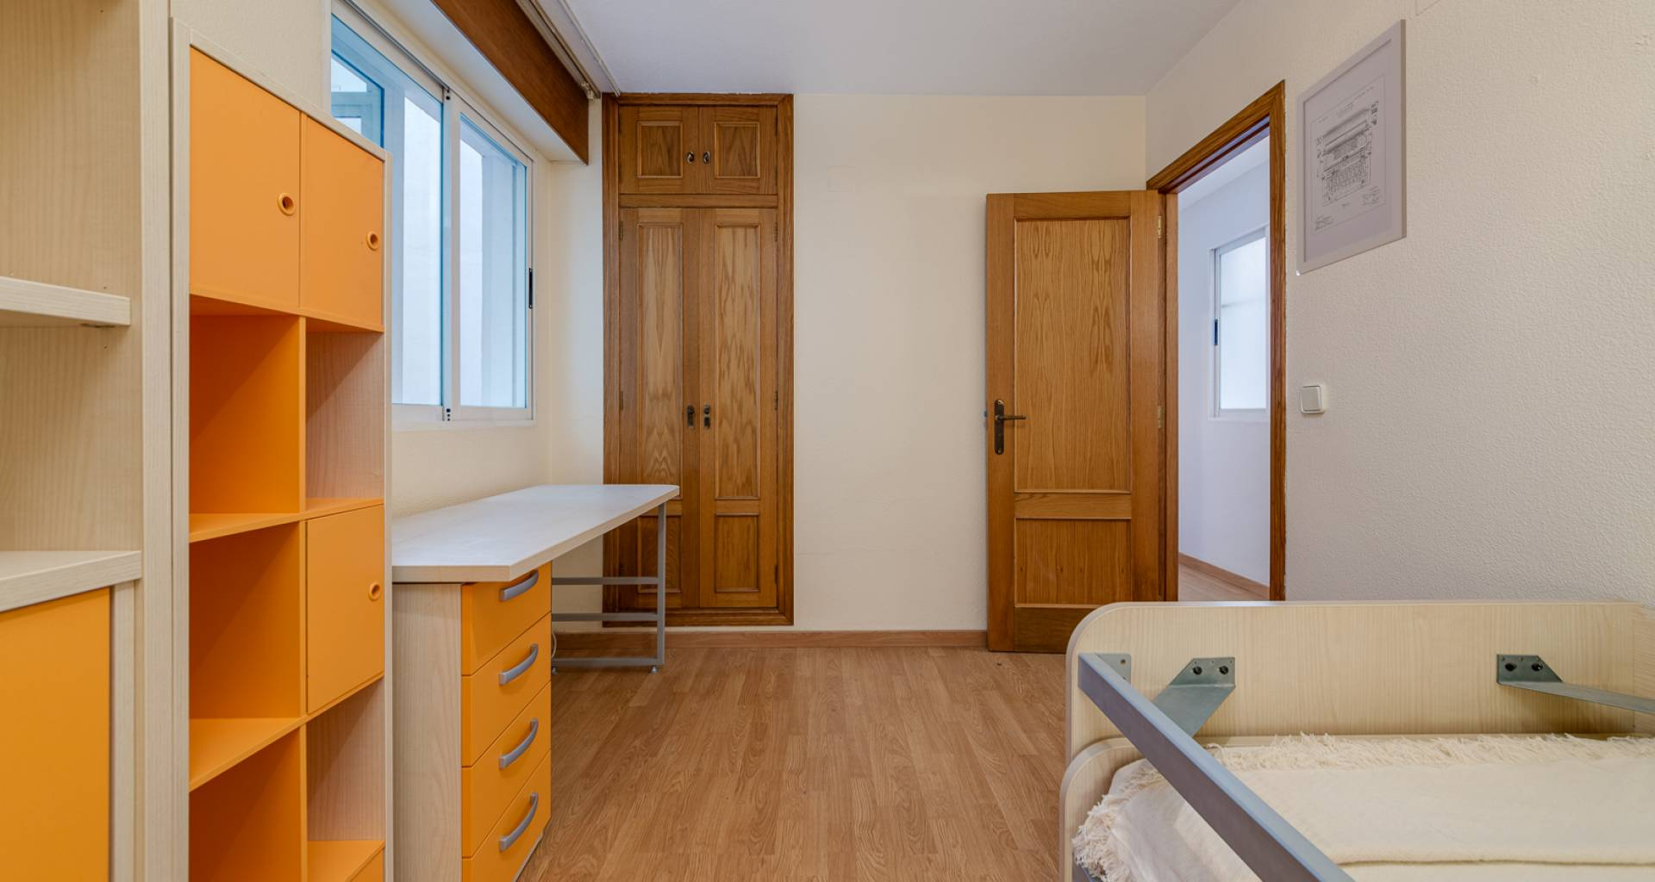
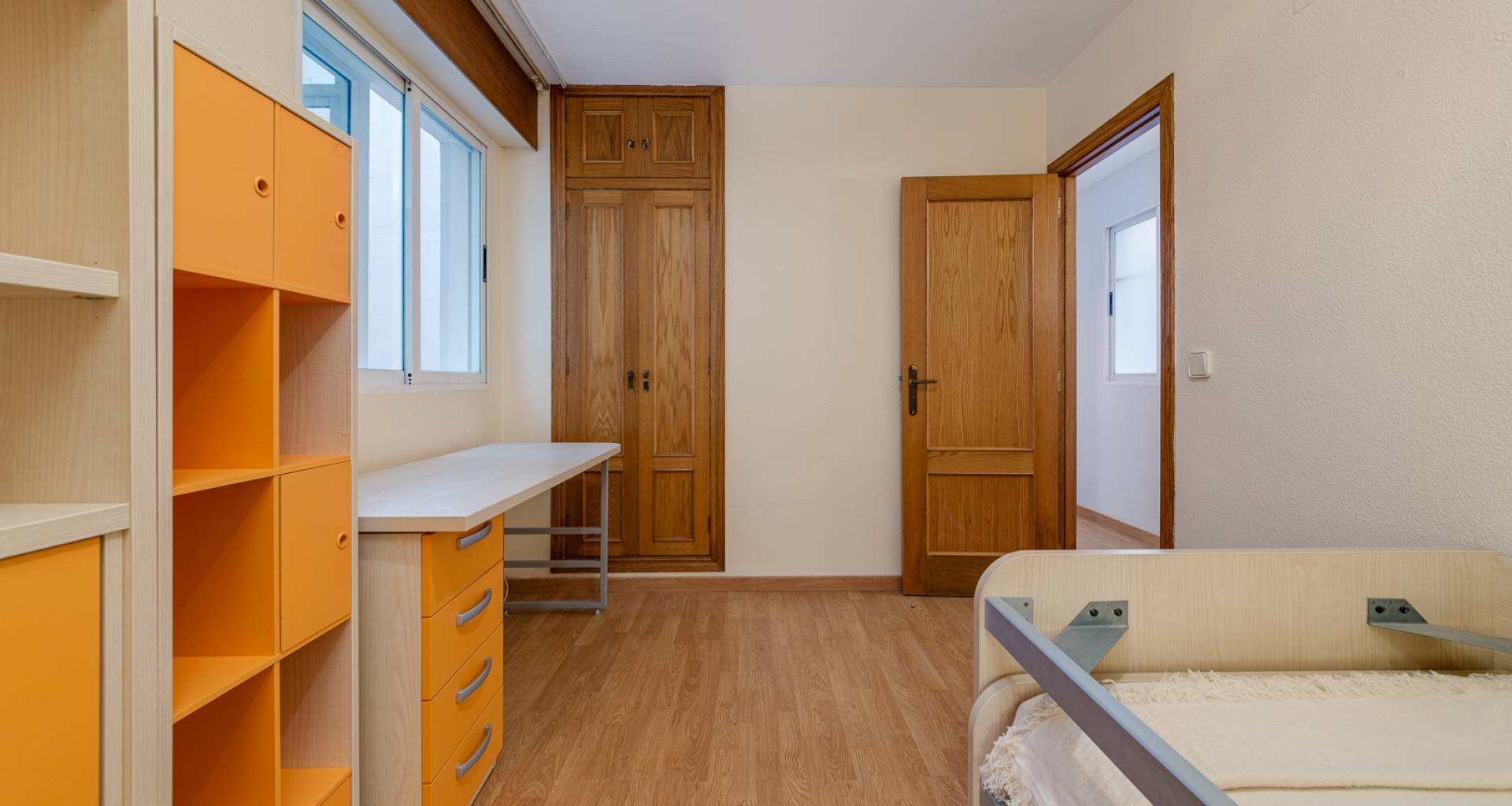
- wall art (1345, 160)
